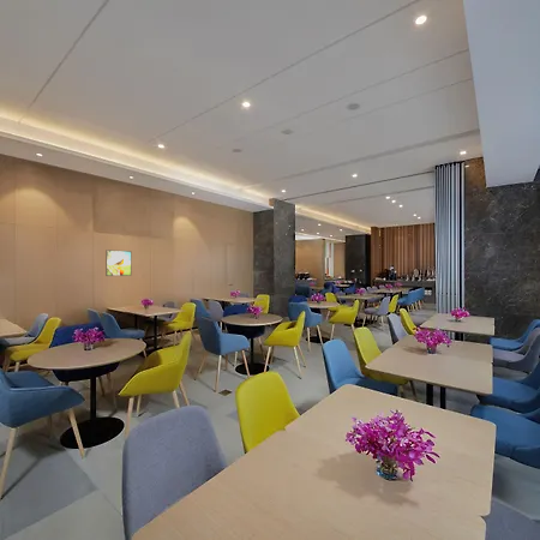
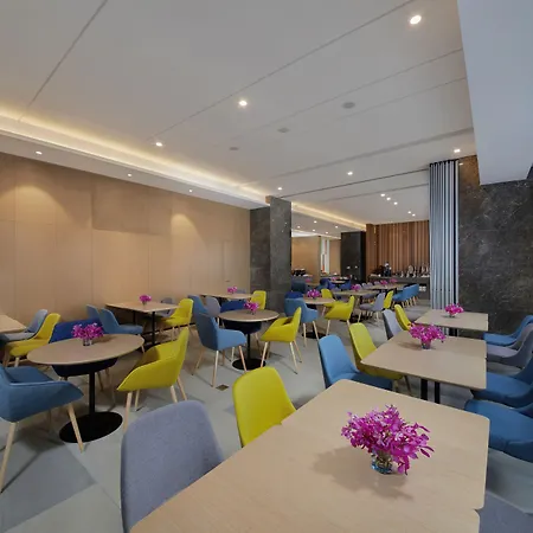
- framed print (119, 263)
